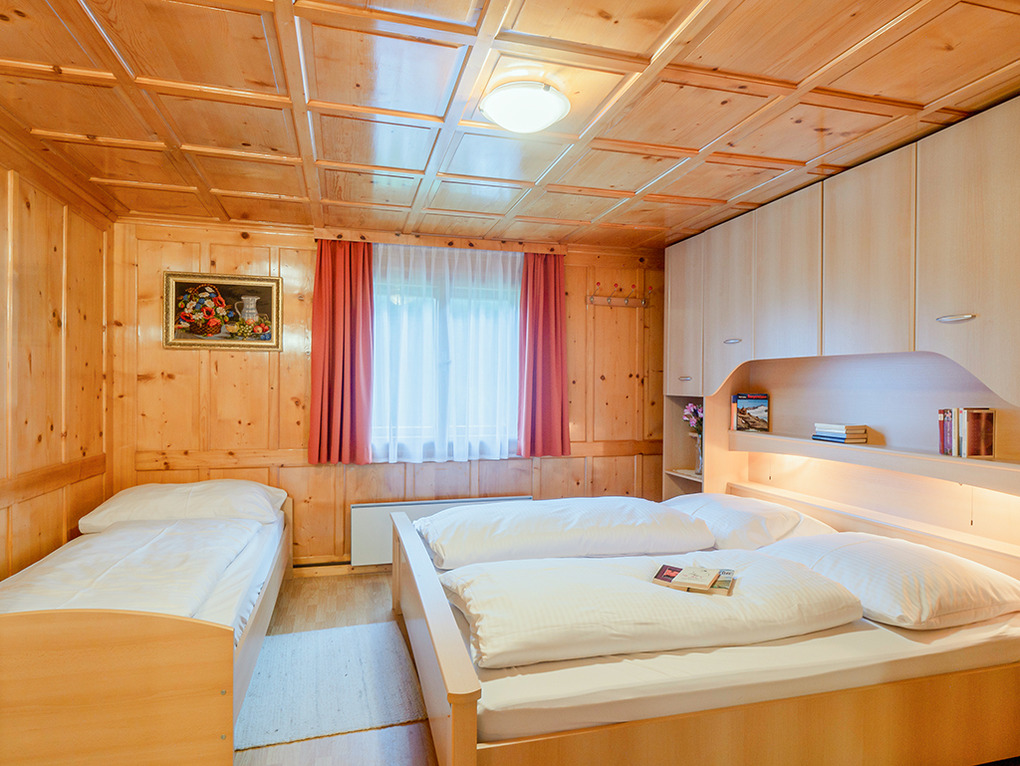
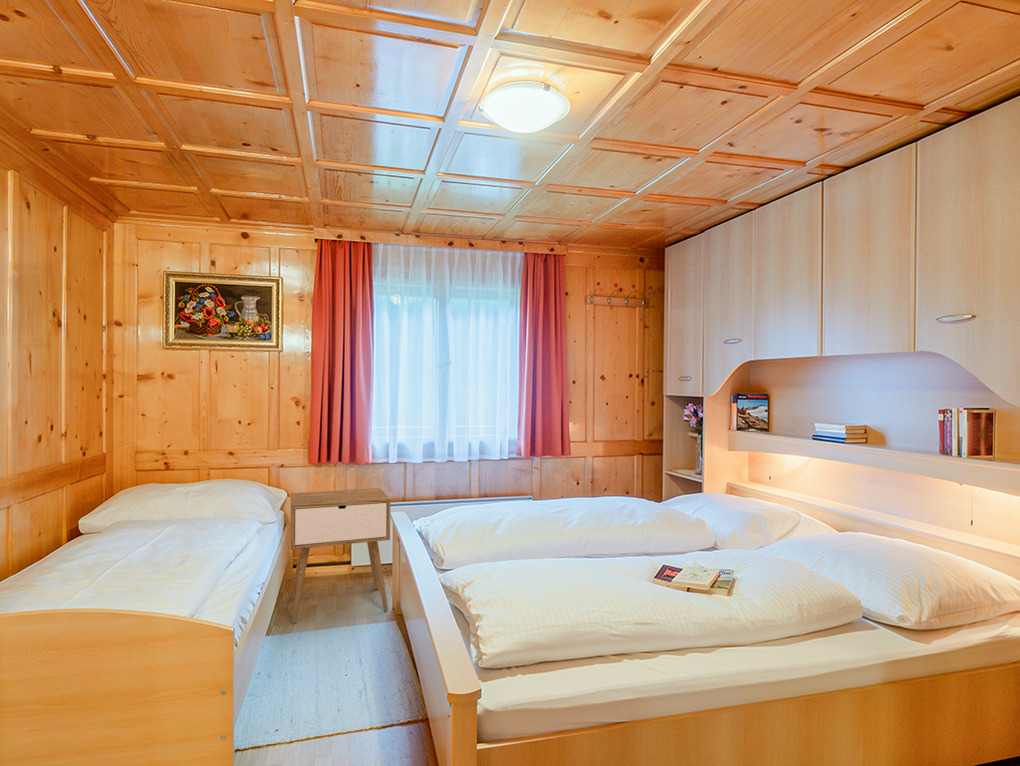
+ nightstand (338, 544)
